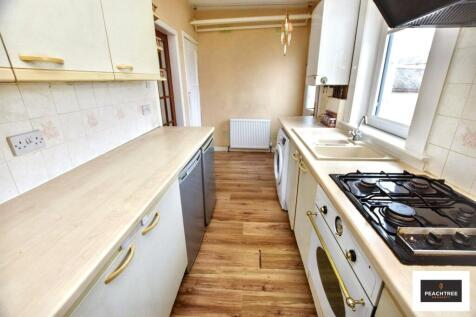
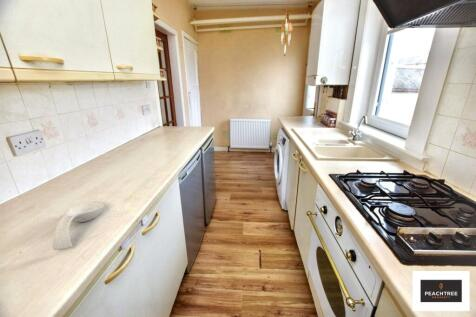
+ spoon rest (78, 217)
